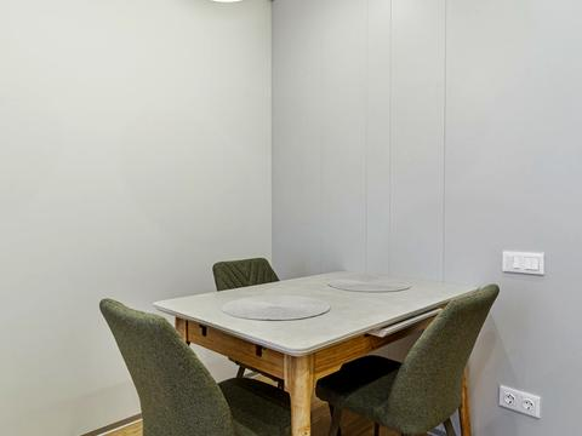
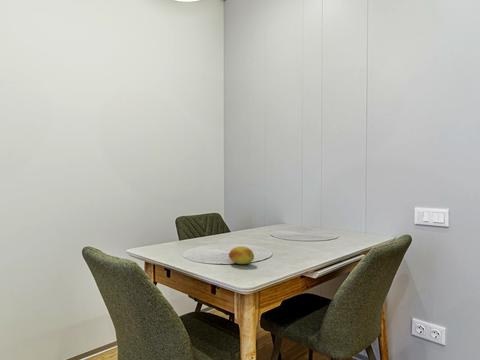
+ fruit (241, 255)
